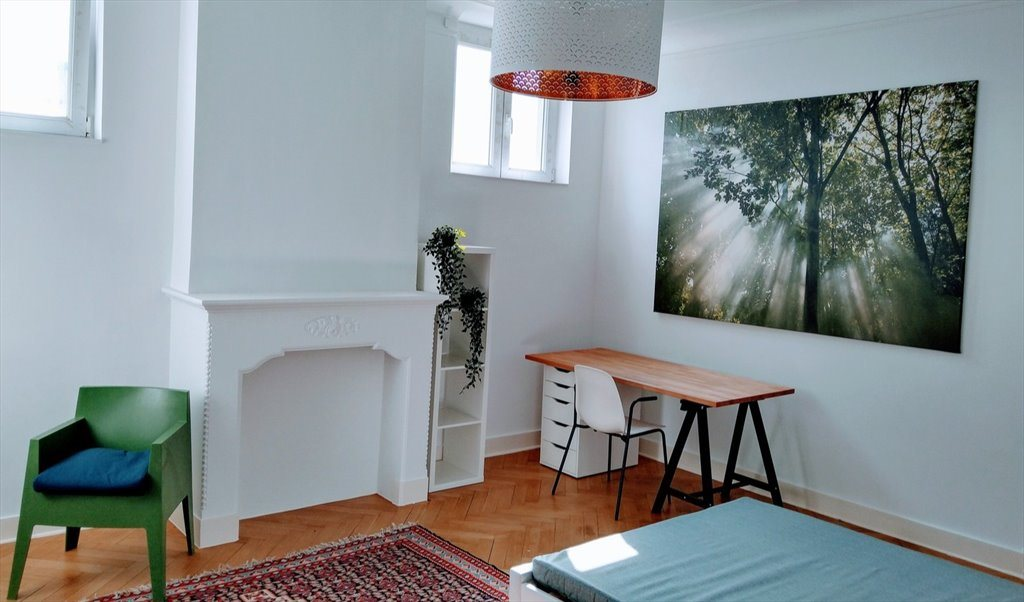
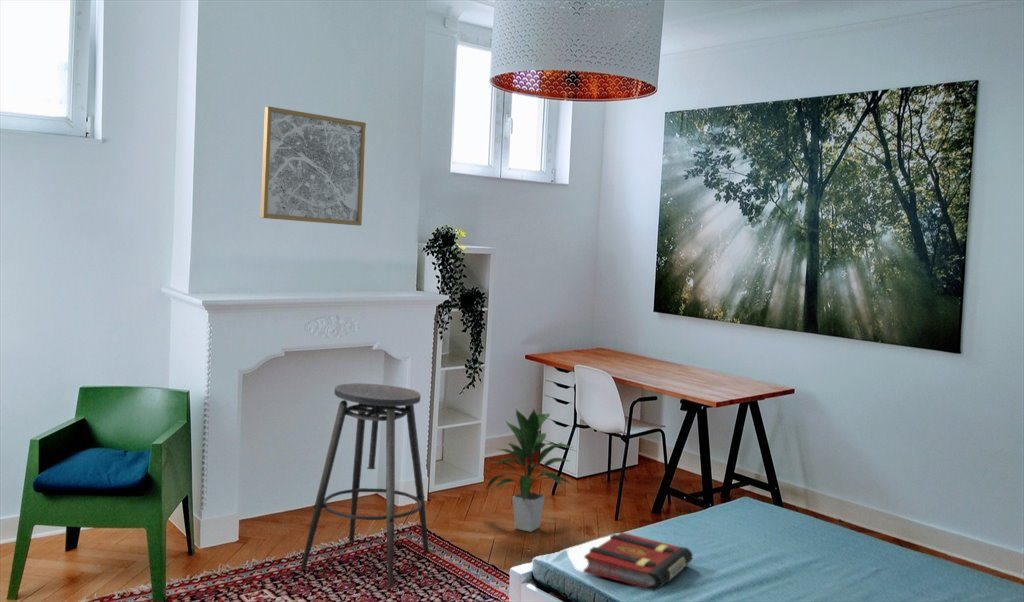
+ indoor plant (527, 466)
+ stool (371, 468)
+ wall art (315, 168)
+ book (638, 559)
